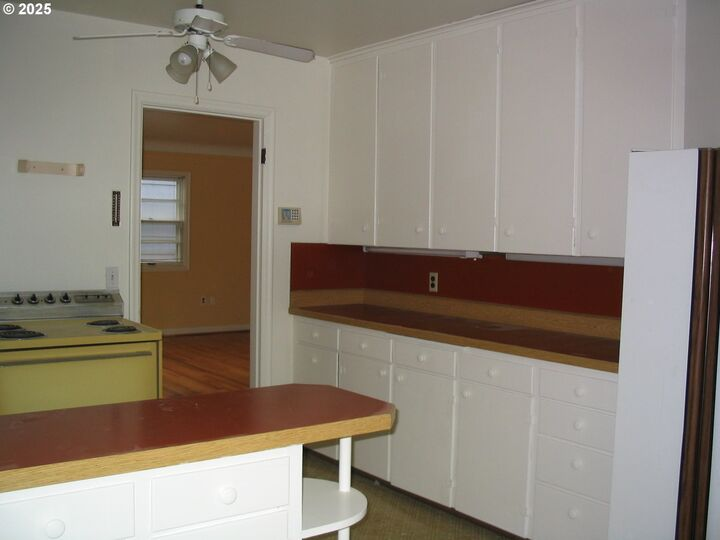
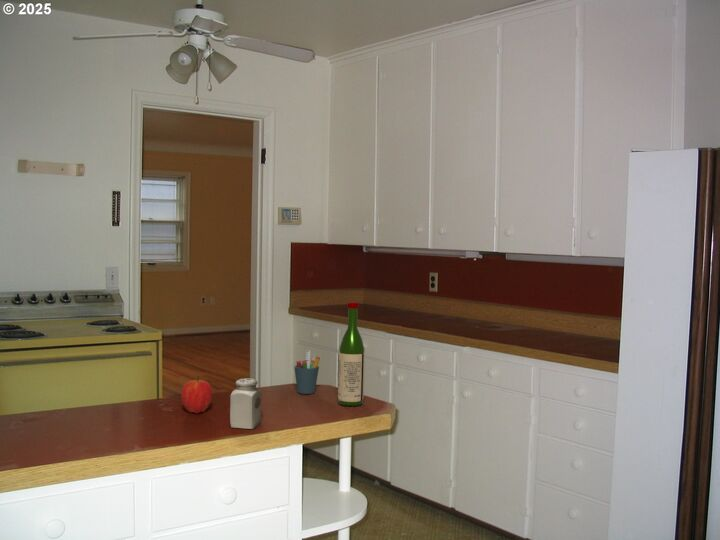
+ wine bottle (351, 353)
+ salt shaker (245, 402)
+ apple (196, 394)
+ pen holder (306, 372)
